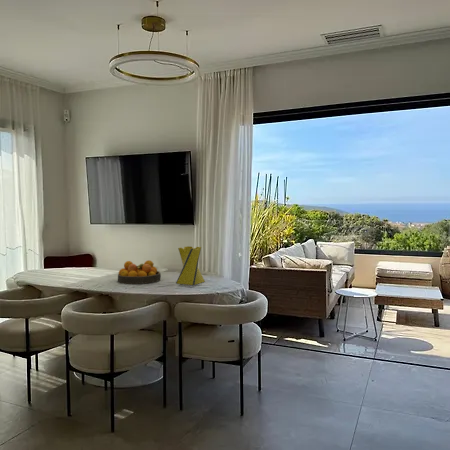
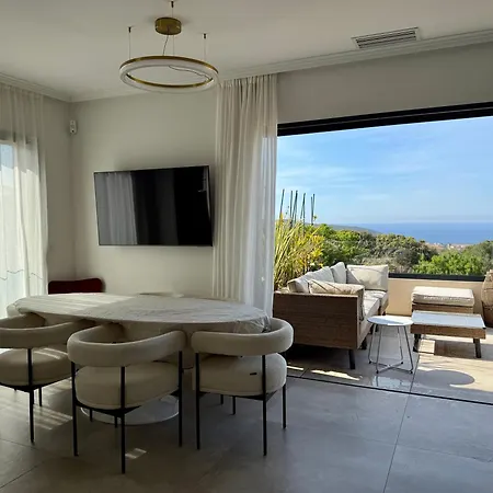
- fruit bowl (139, 270)
- vase (190, 264)
